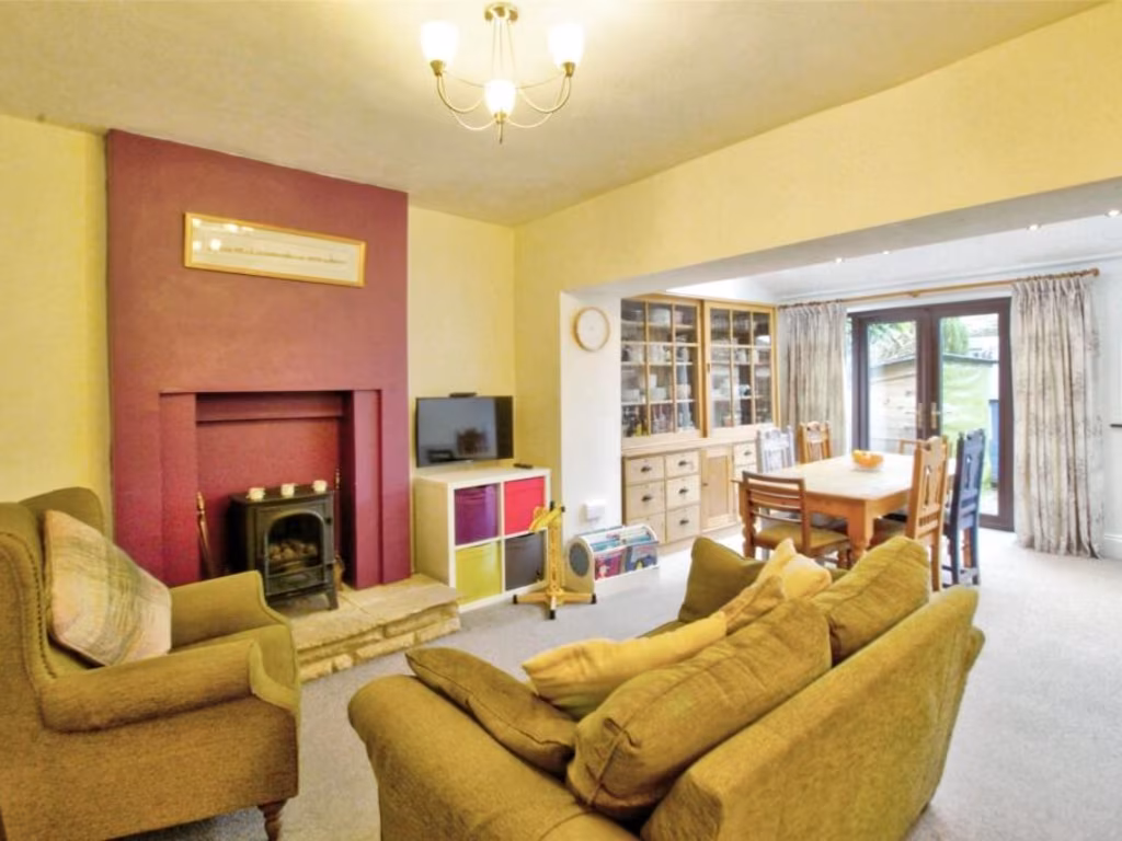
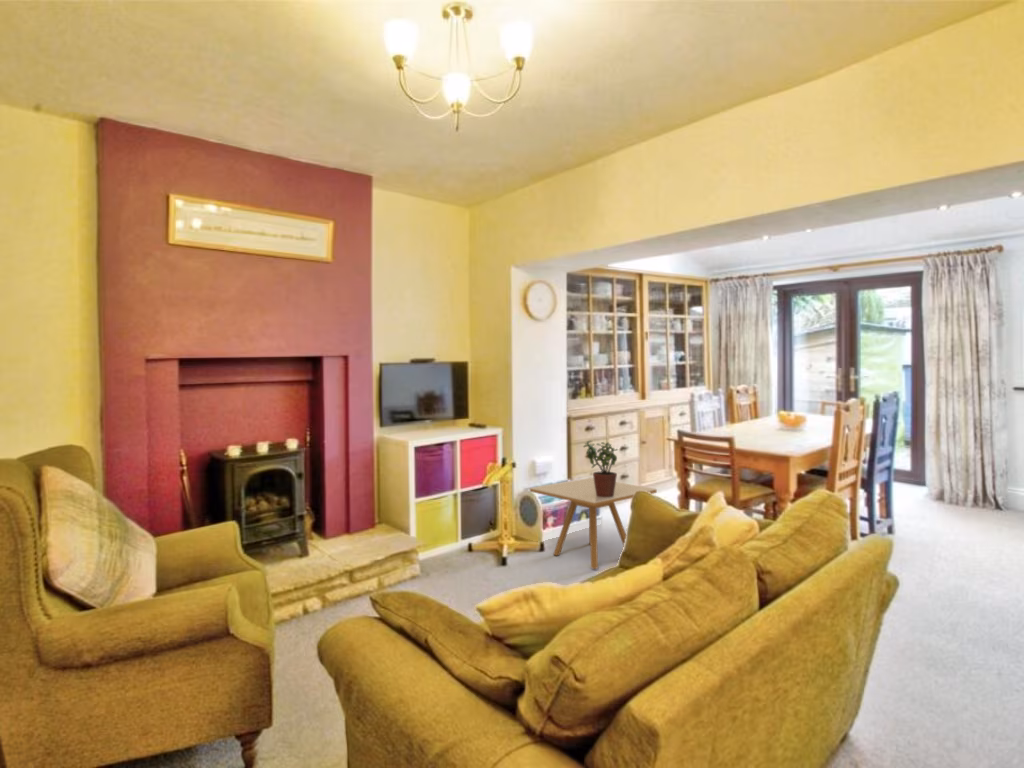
+ potted plant (604, 467)
+ side table (592, 522)
